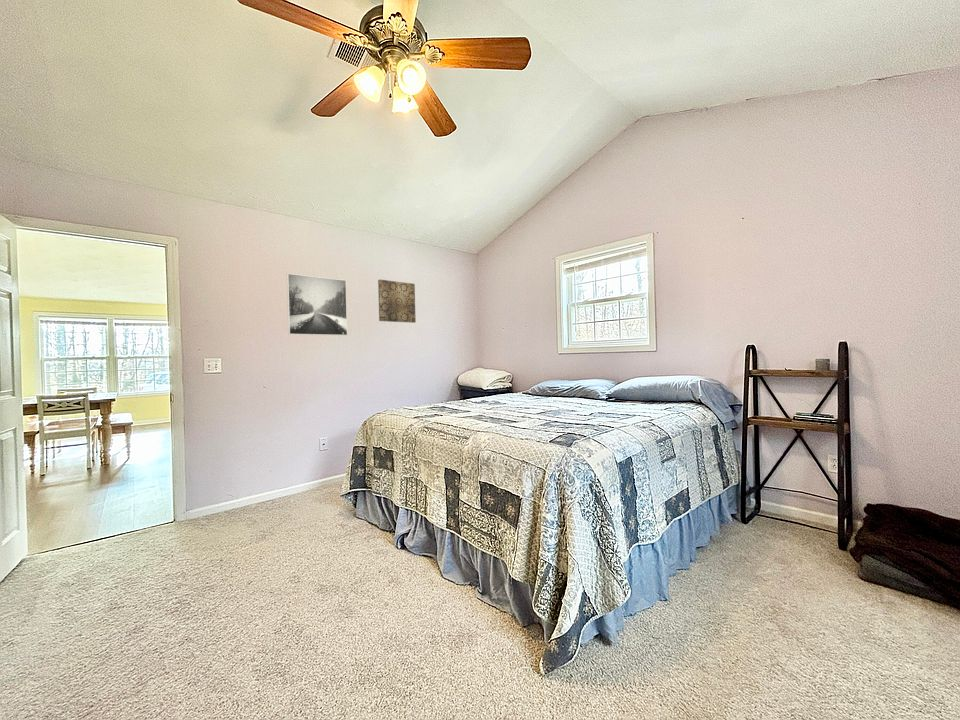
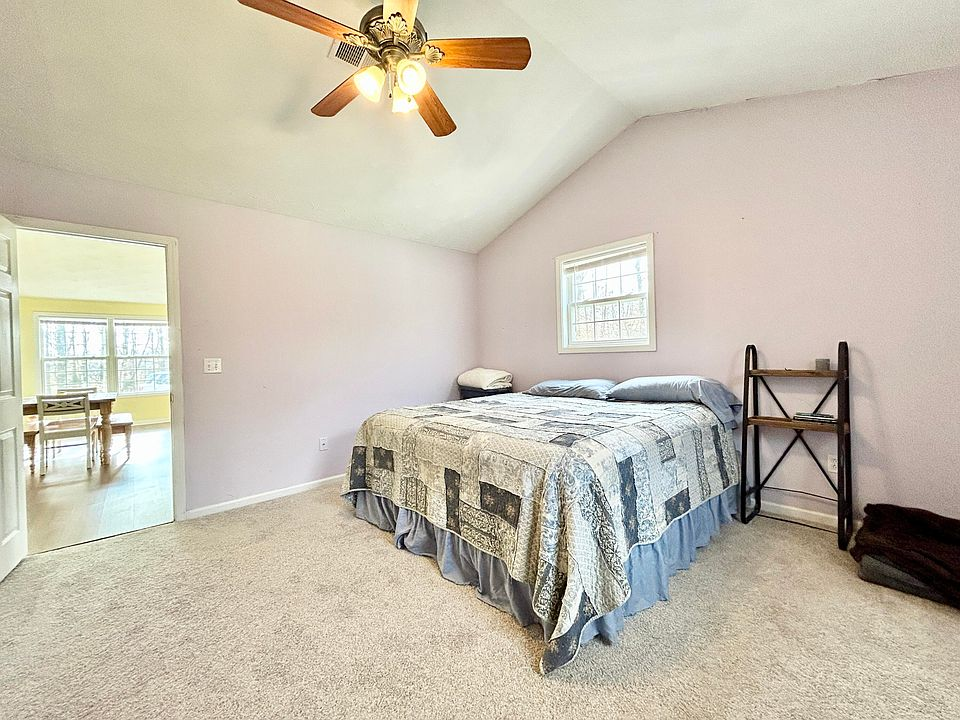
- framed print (318, 306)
- wall art (397, 301)
